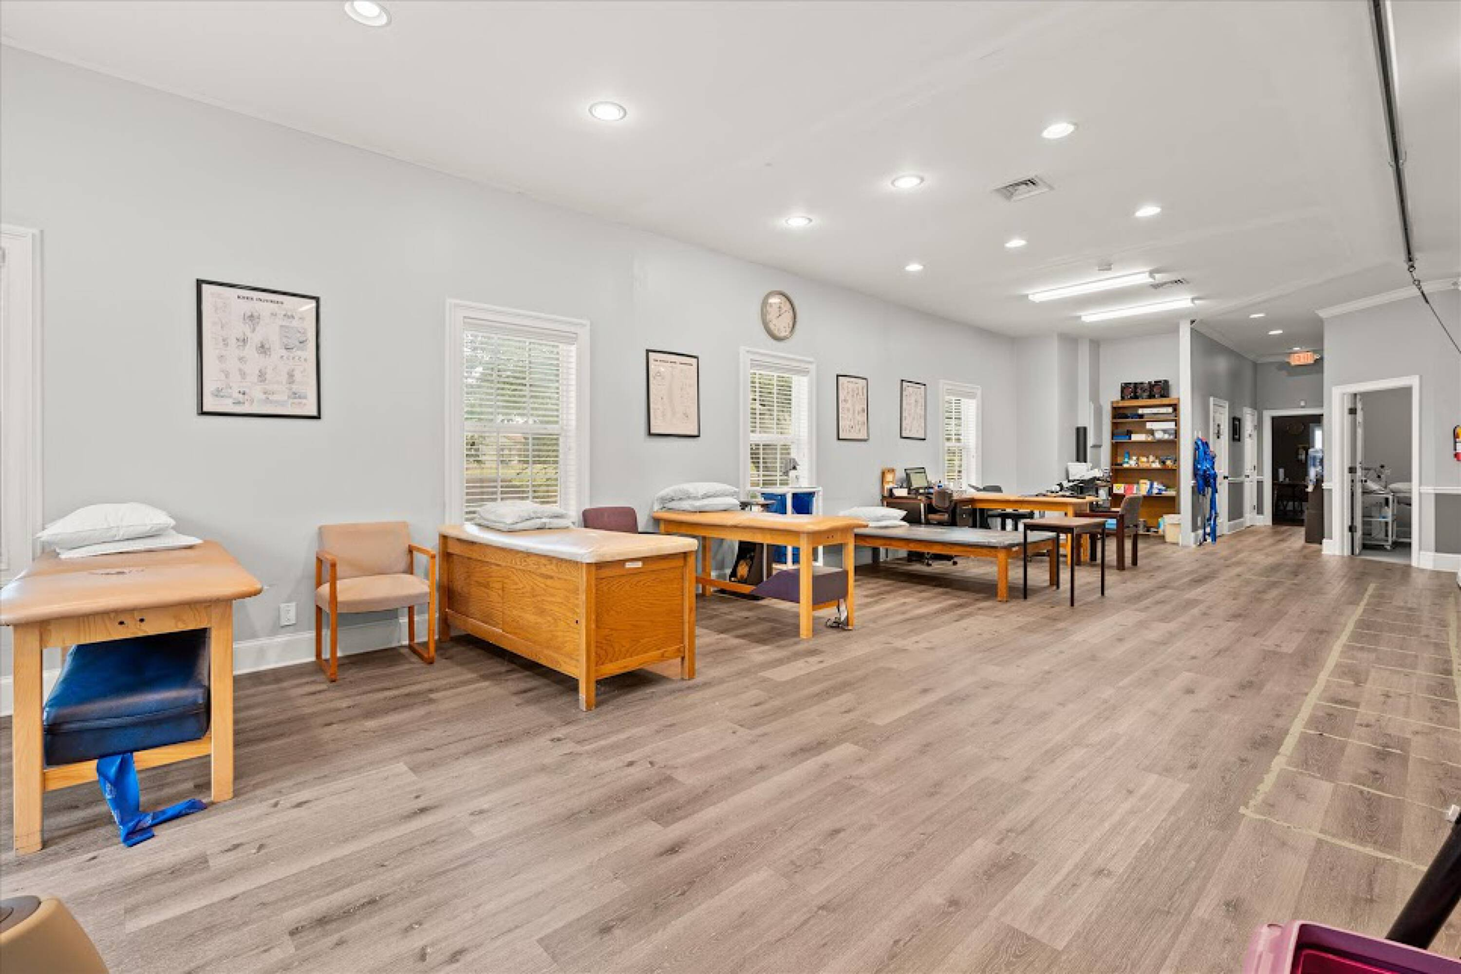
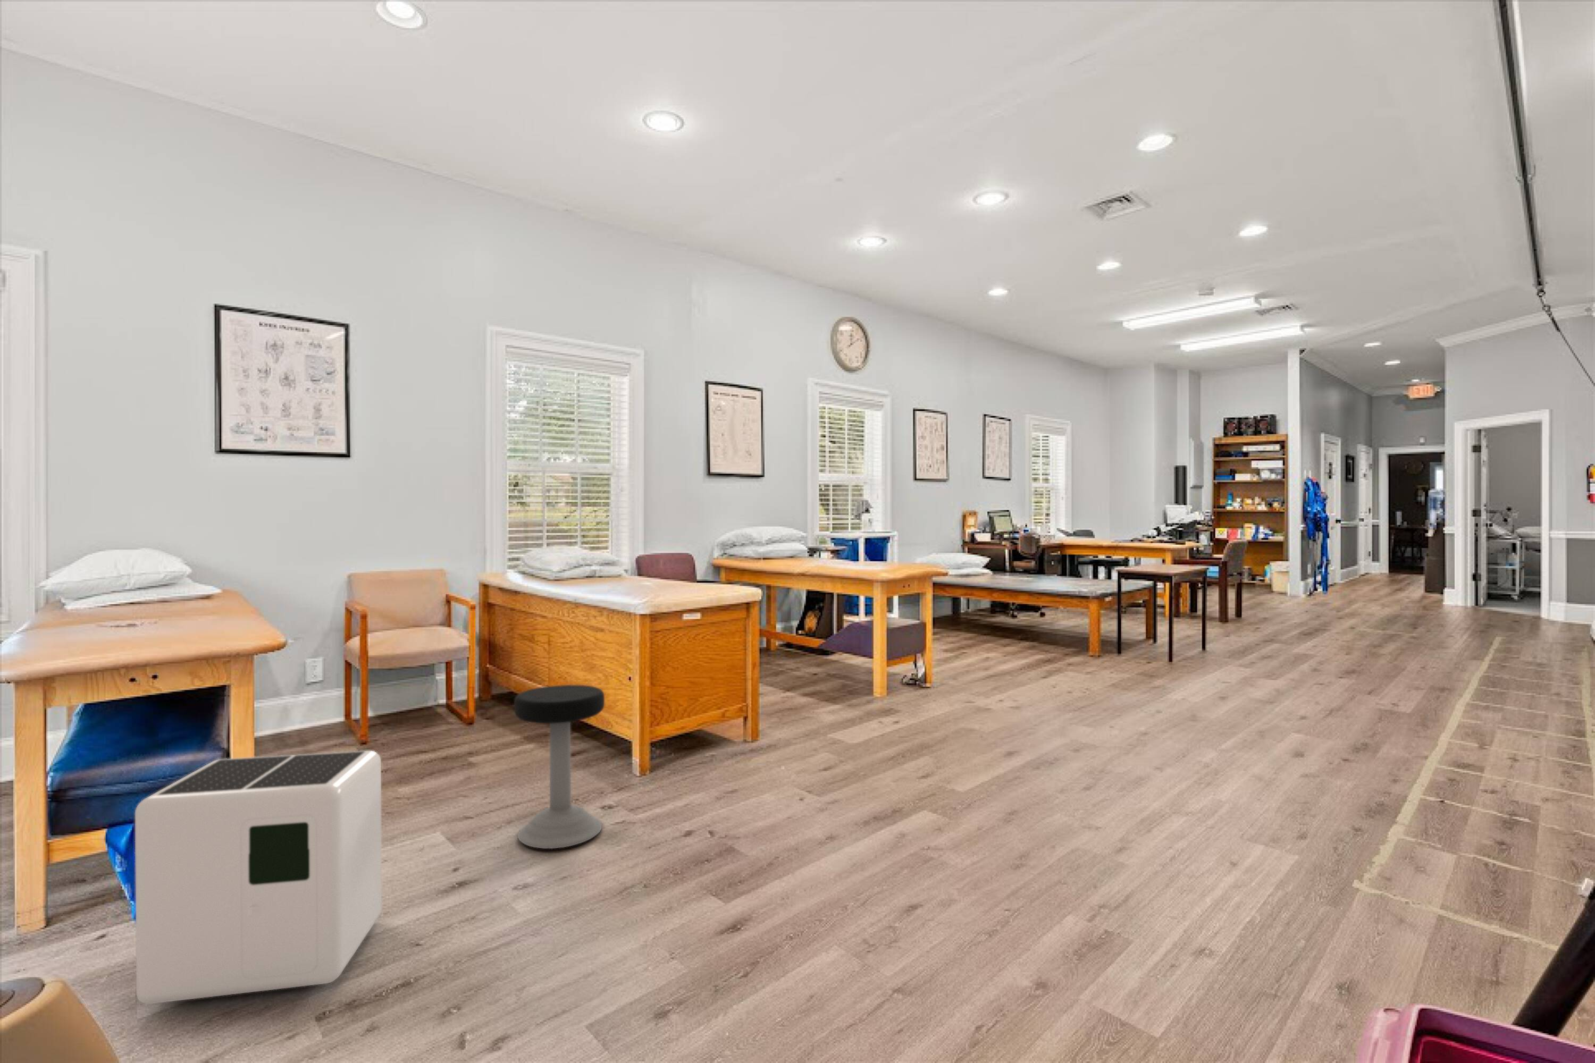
+ air purifier (271, 868)
+ stool (560, 762)
